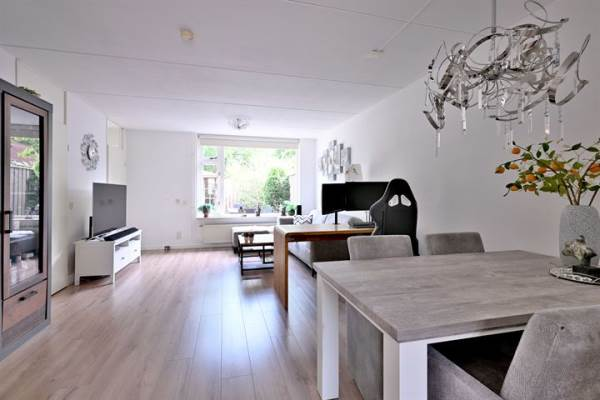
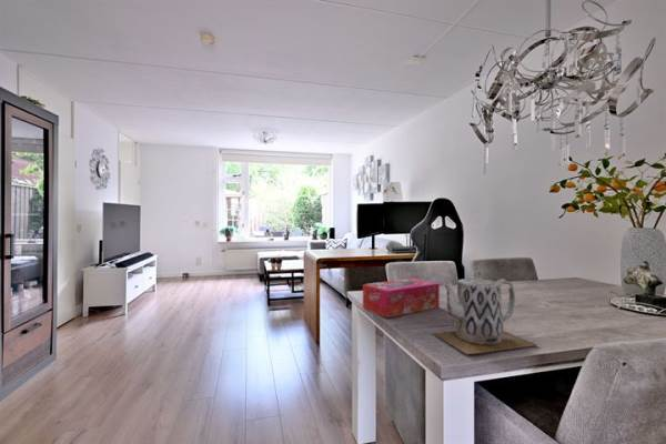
+ teapot (482, 304)
+ tissue box (401, 295)
